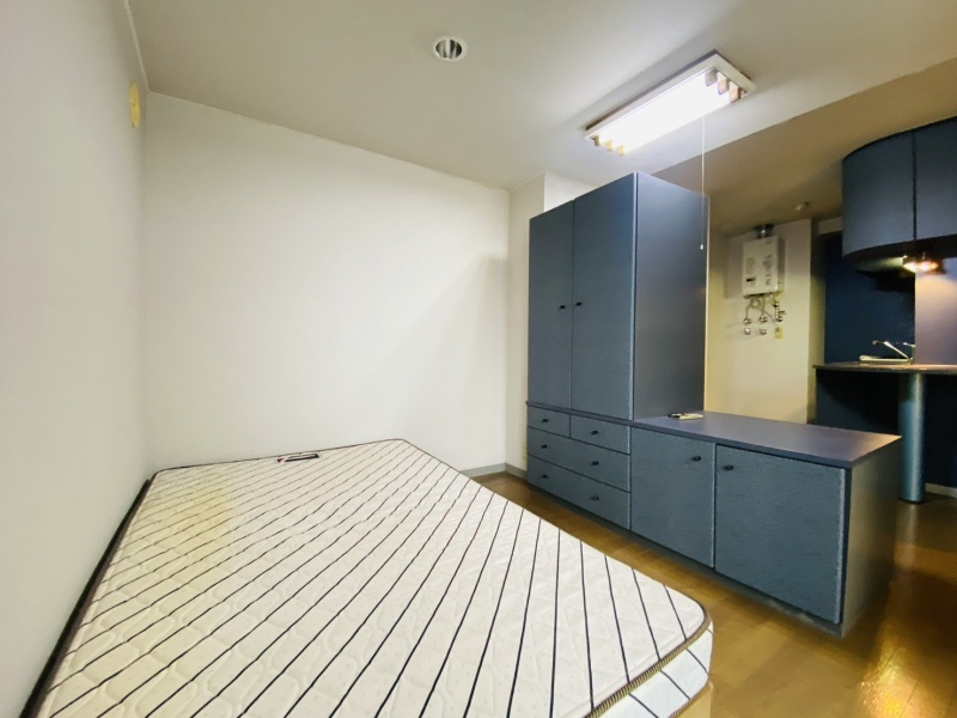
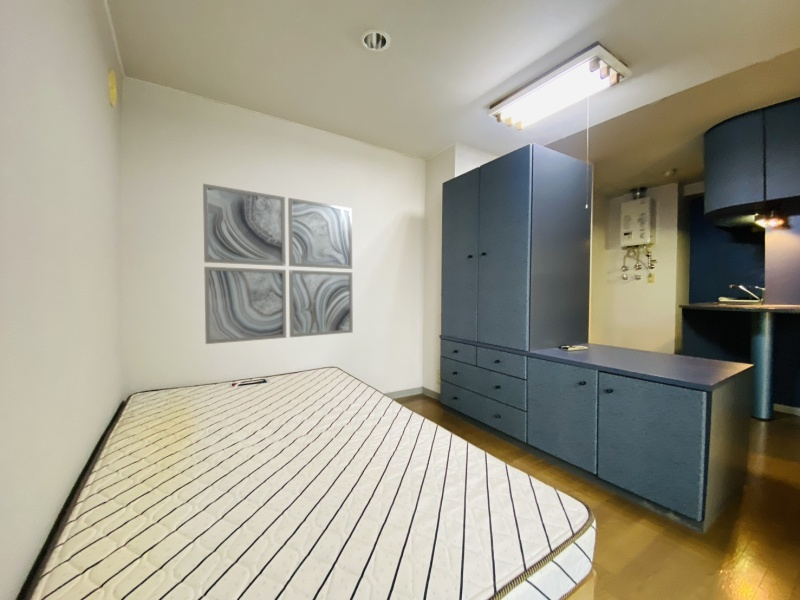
+ wall art (285, 270)
